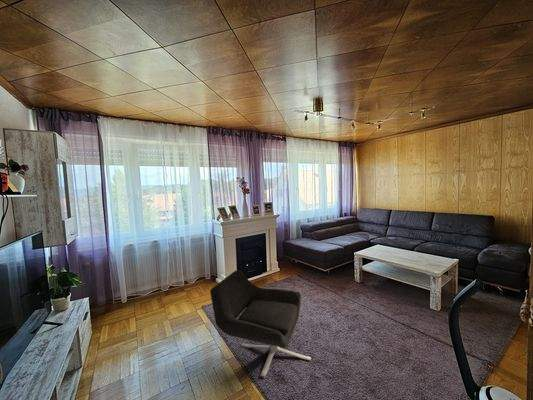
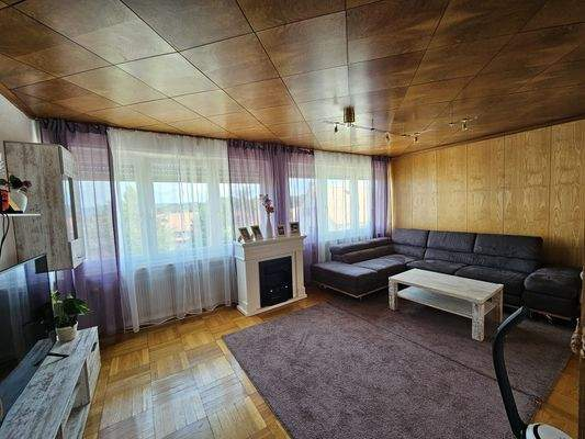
- lounge chair (263, 316)
